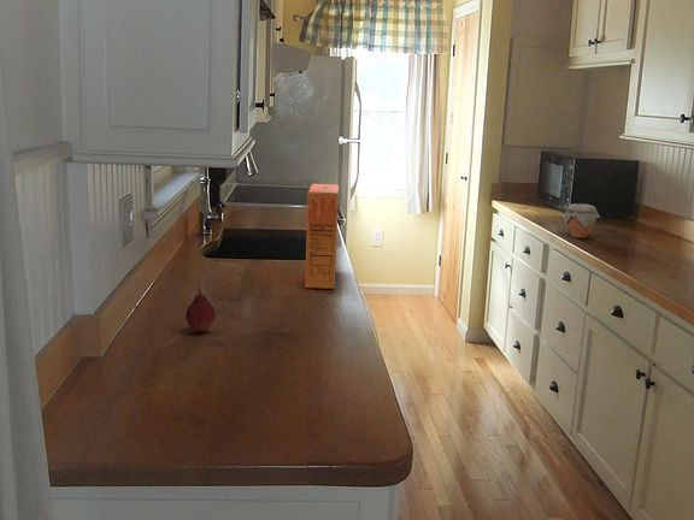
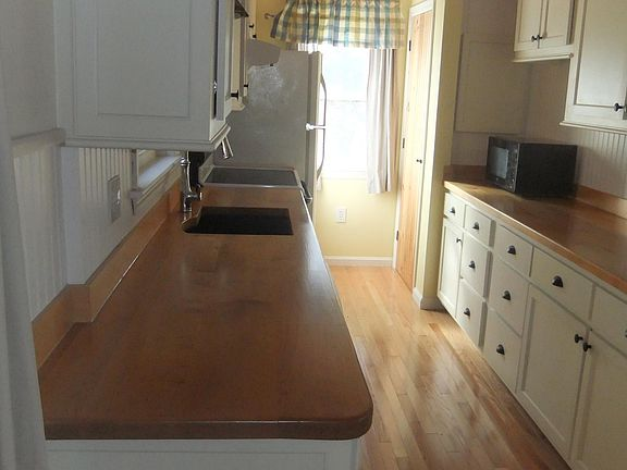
- fruit (200, 305)
- cereal box (322, 234)
- jar (580, 220)
